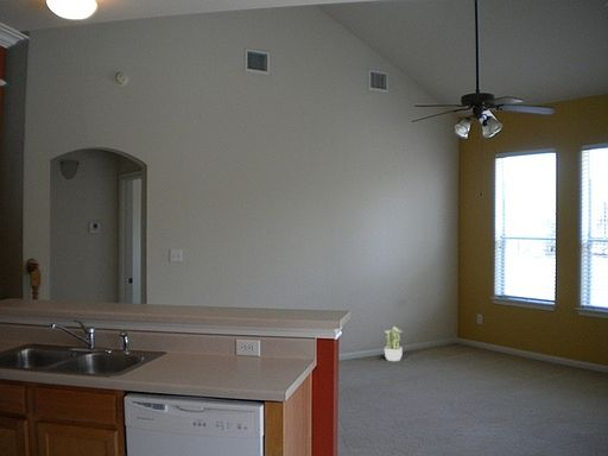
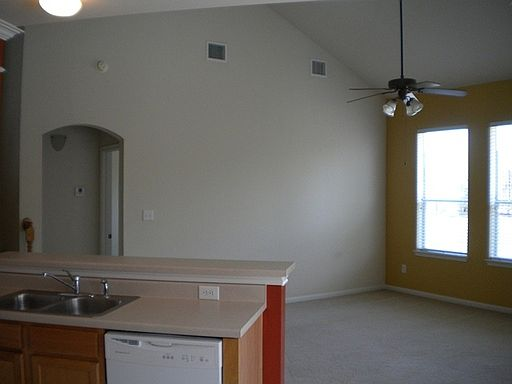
- potted plant (392, 342)
